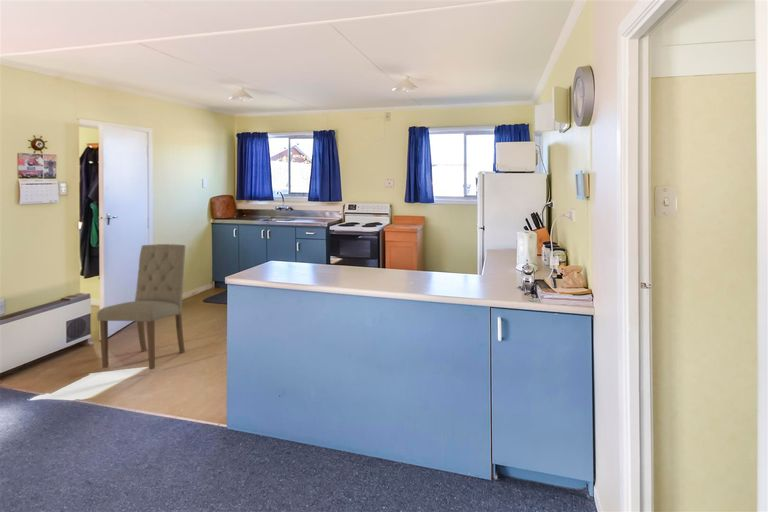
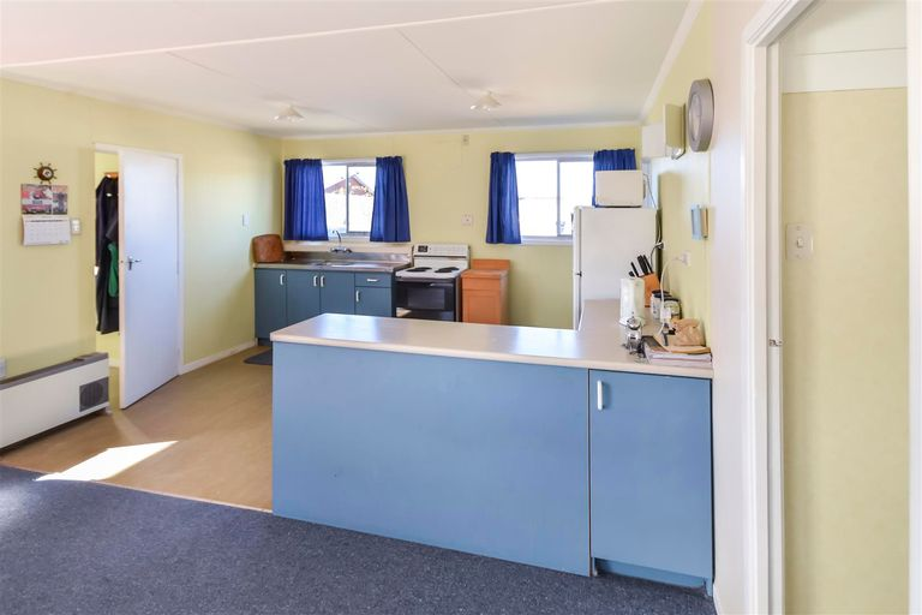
- dining chair (146, 302)
